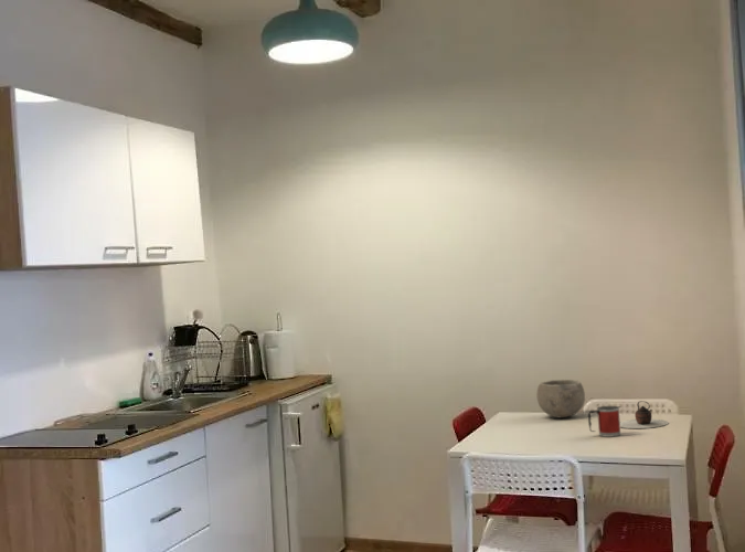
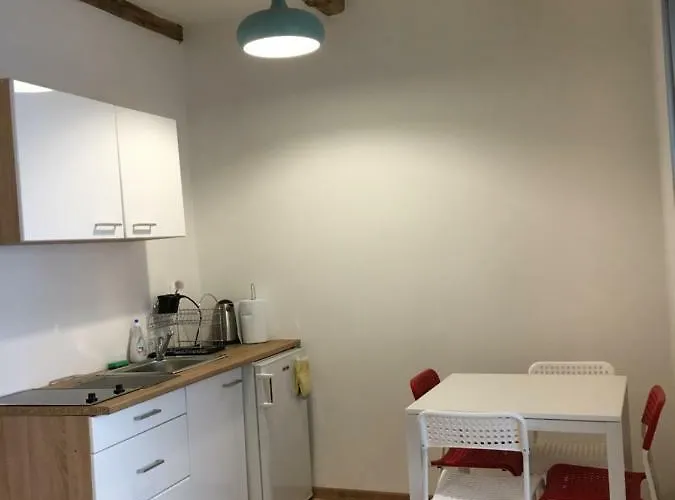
- teapot (640, 412)
- bowl (561, 399)
- mug (605, 421)
